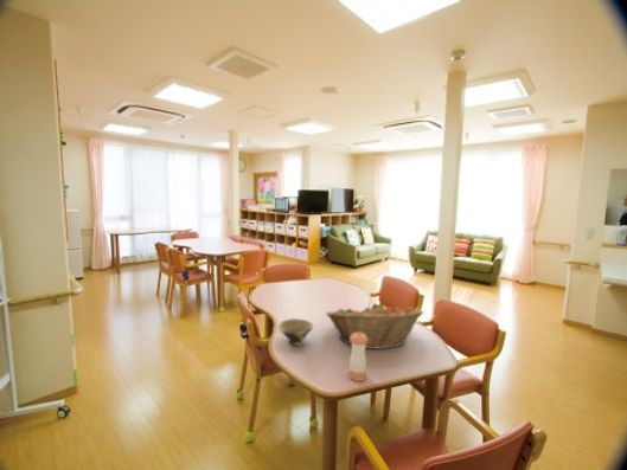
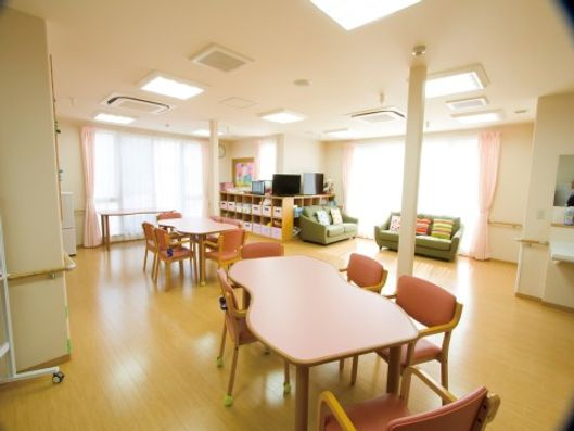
- bowl (295, 333)
- pepper shaker (358, 354)
- fruit basket (373, 320)
